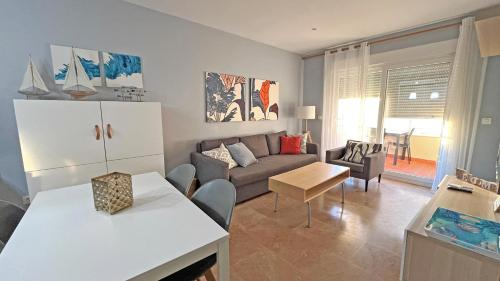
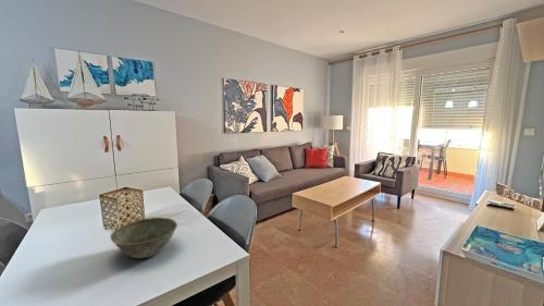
+ bowl (146, 240)
